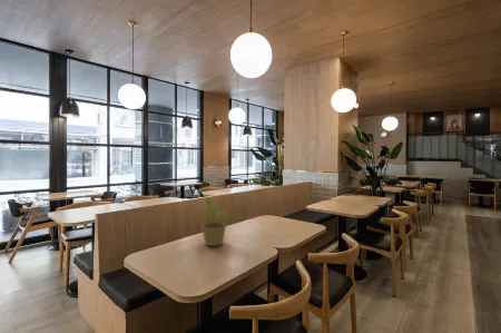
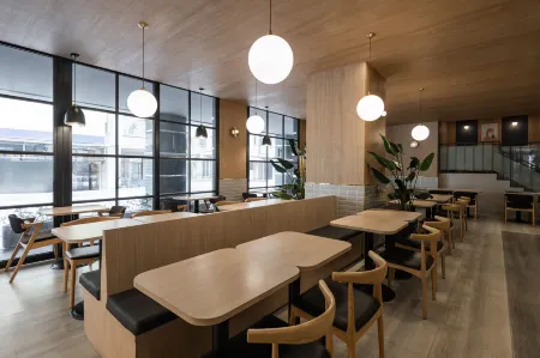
- potted plant (215, 223)
